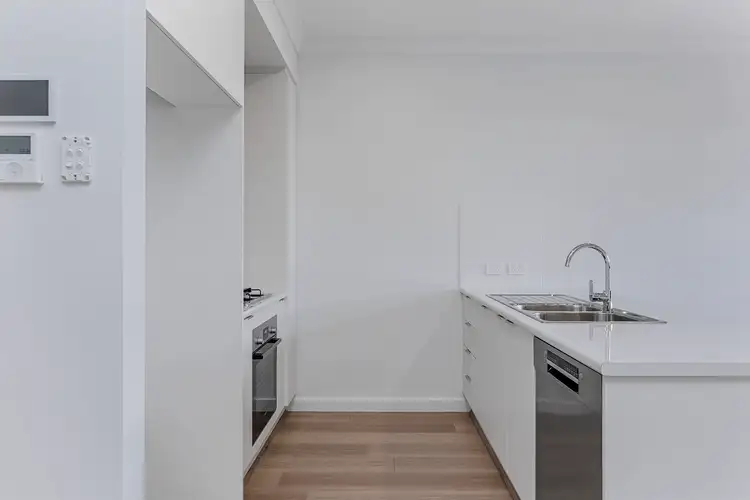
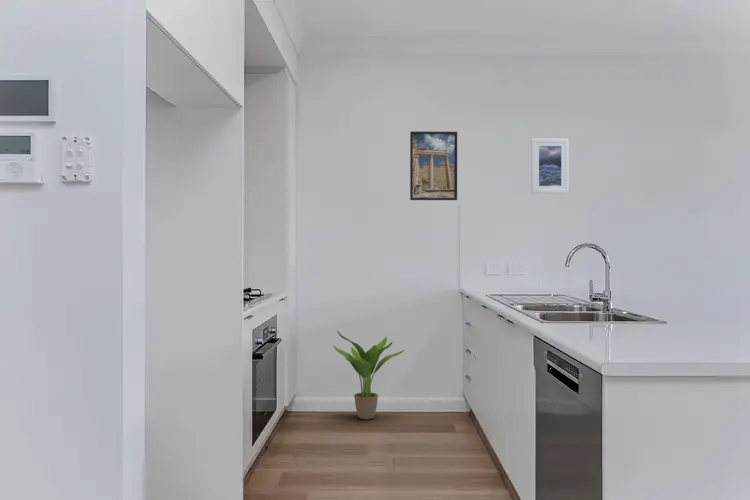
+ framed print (549, 166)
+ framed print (433, 165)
+ potted plant (368, 374)
